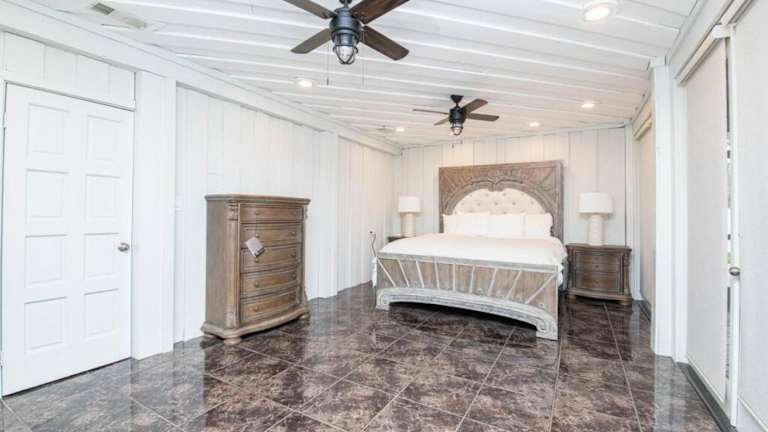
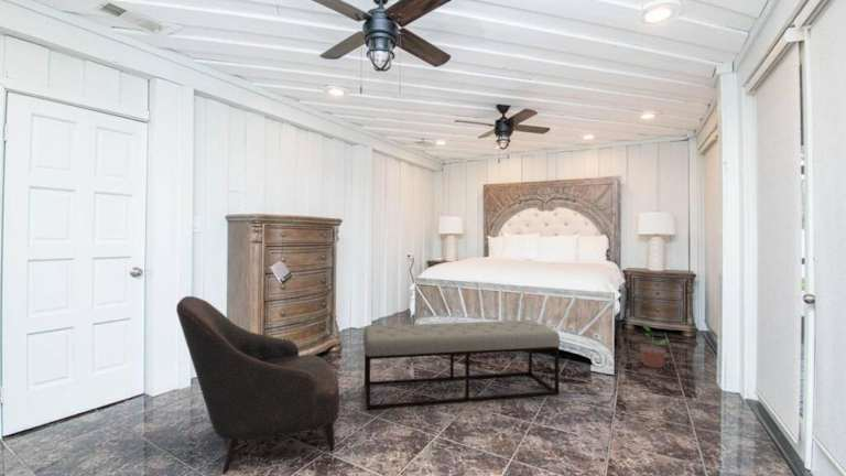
+ armchair (262, 365)
+ bench (458, 354)
+ potted plant (652, 346)
